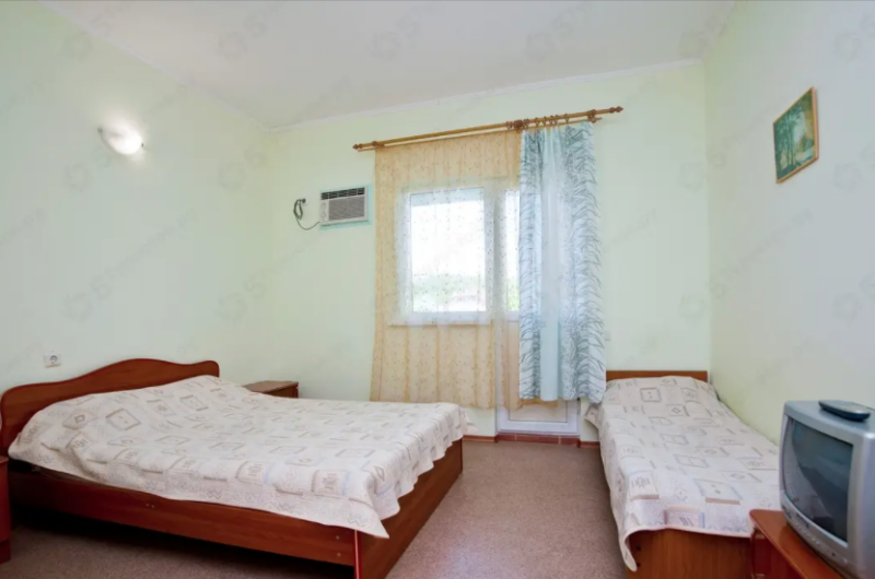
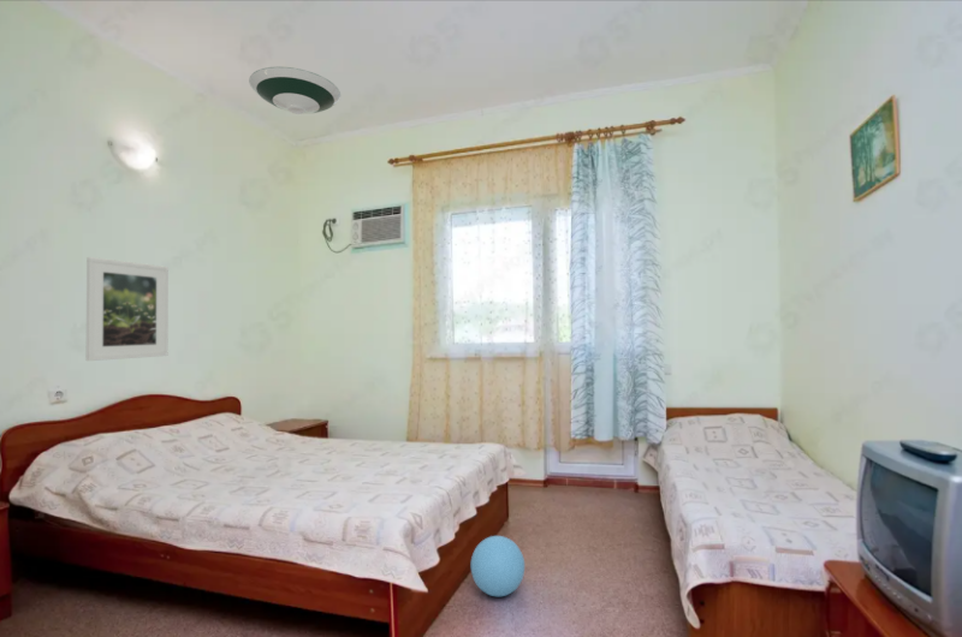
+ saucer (296, 100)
+ ball (497, 565)
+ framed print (130, 310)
